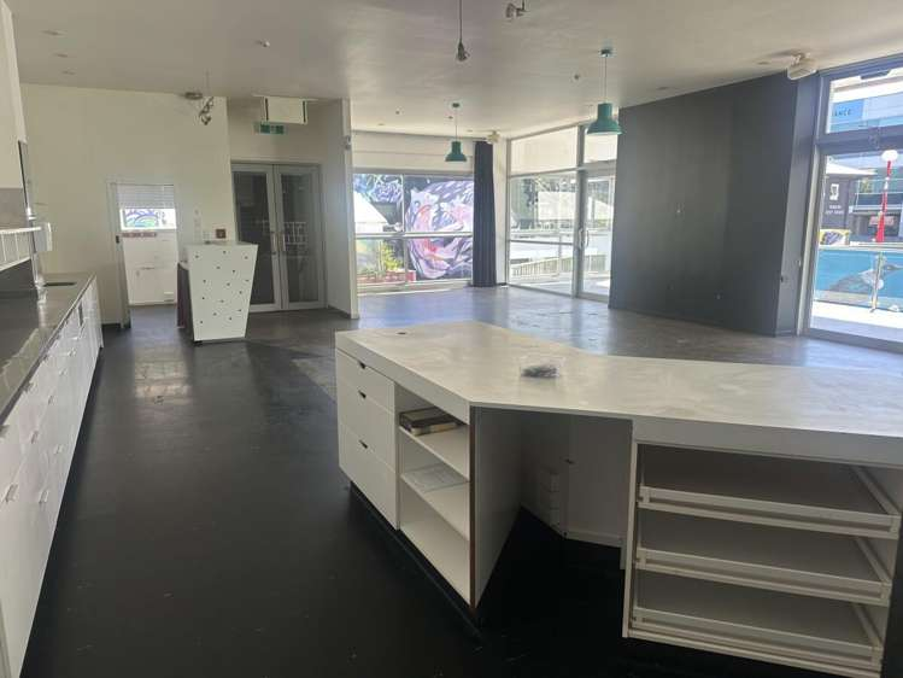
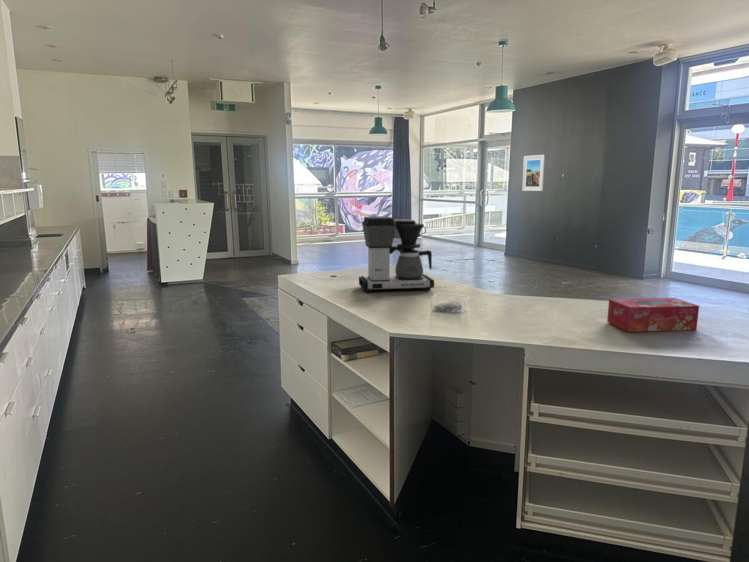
+ tissue box (651, 314)
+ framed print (533, 173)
+ coffee maker (399, 251)
